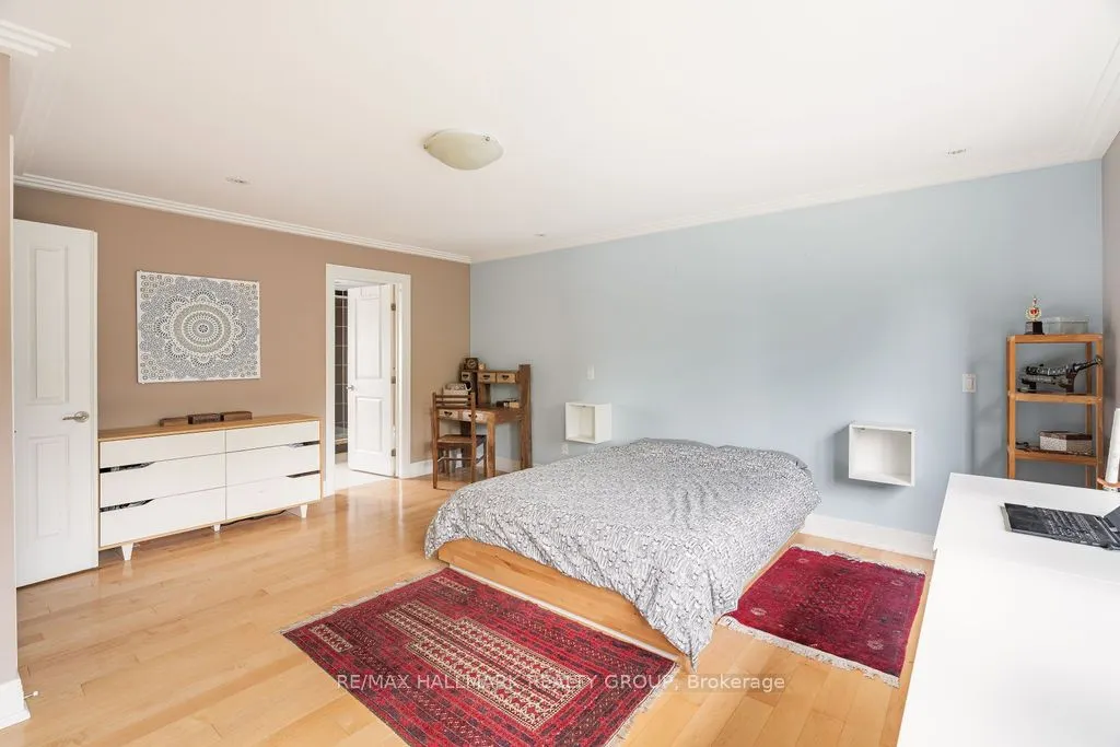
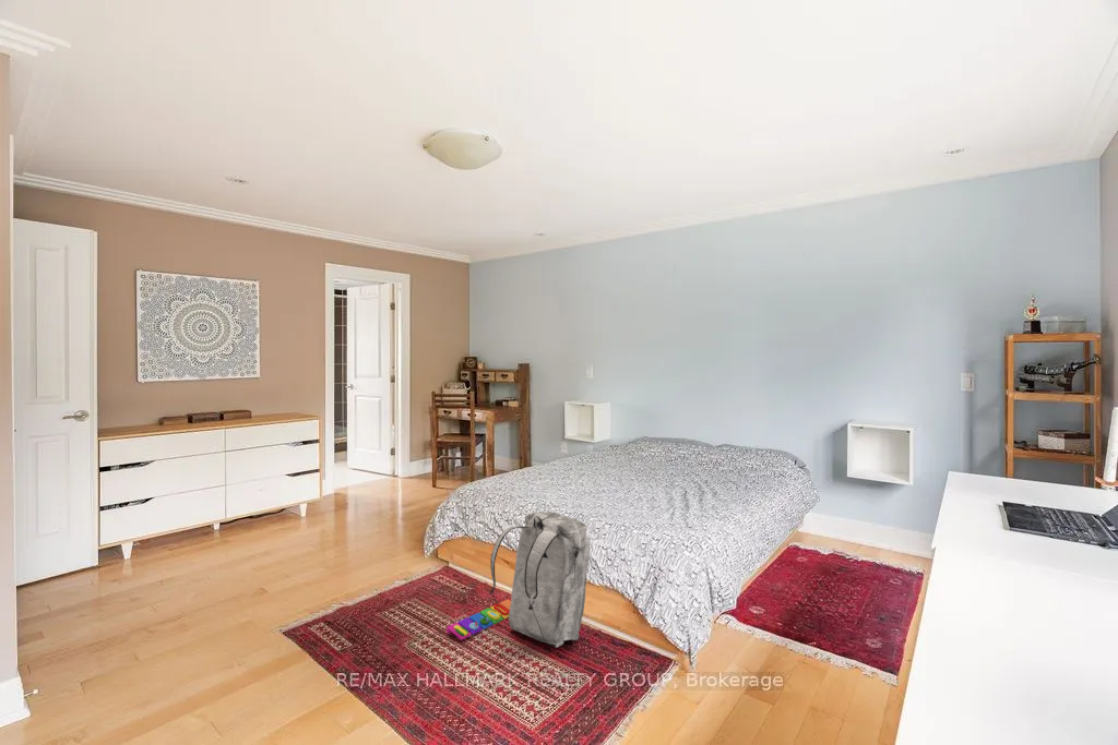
+ backpack (539, 577)
+ knob puzzle (491, 613)
